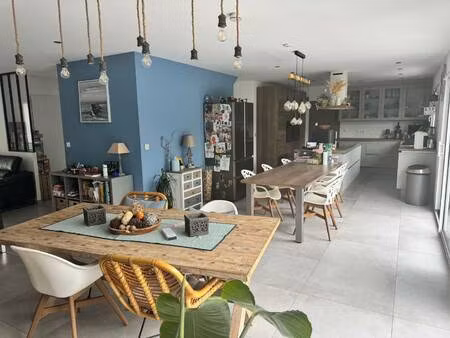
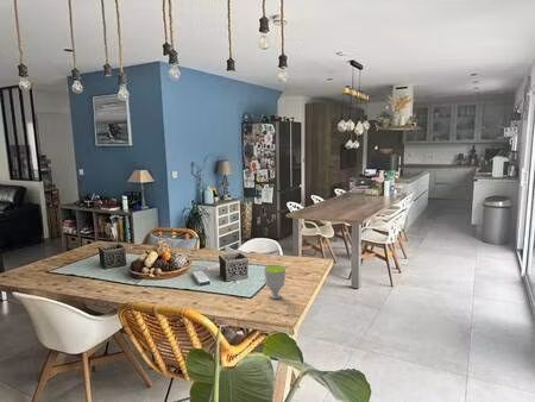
+ cup (275, 282)
